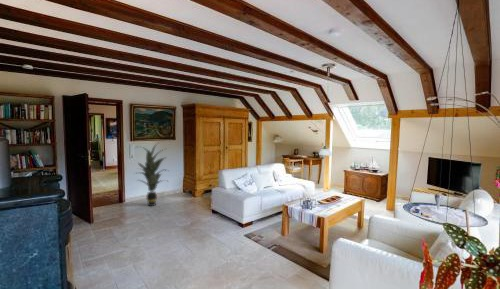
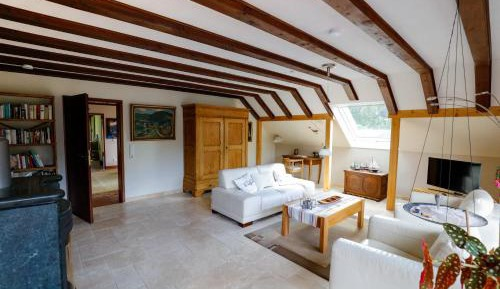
- indoor plant (154, 174)
